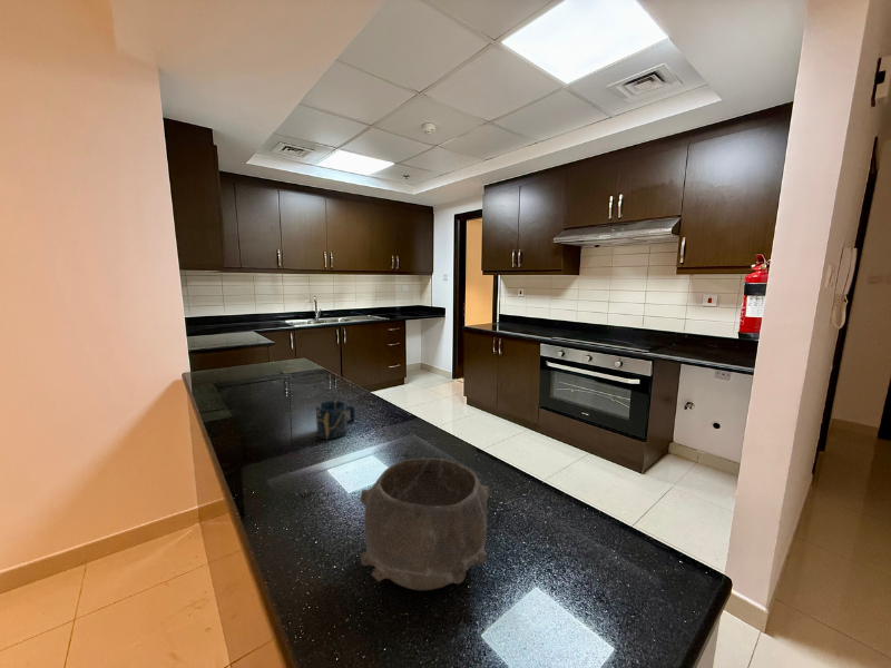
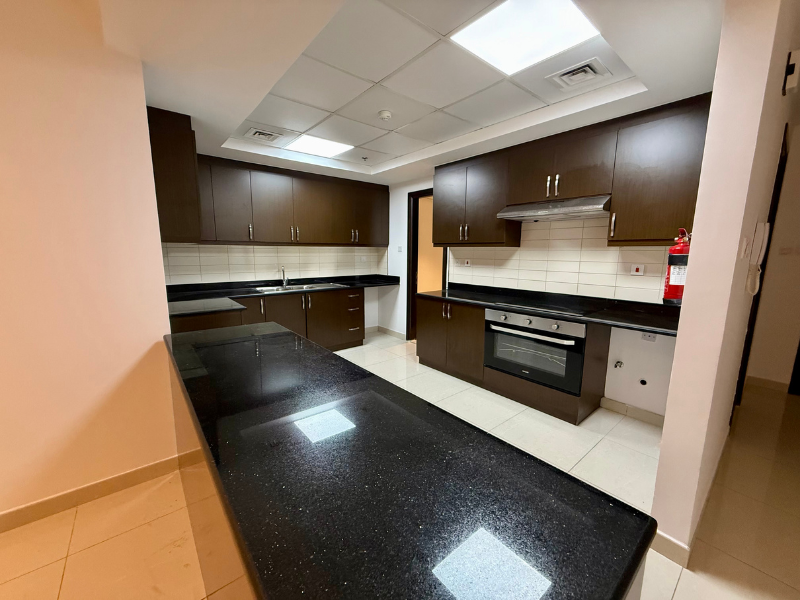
- bowl (427, 519)
- cup (336, 418)
